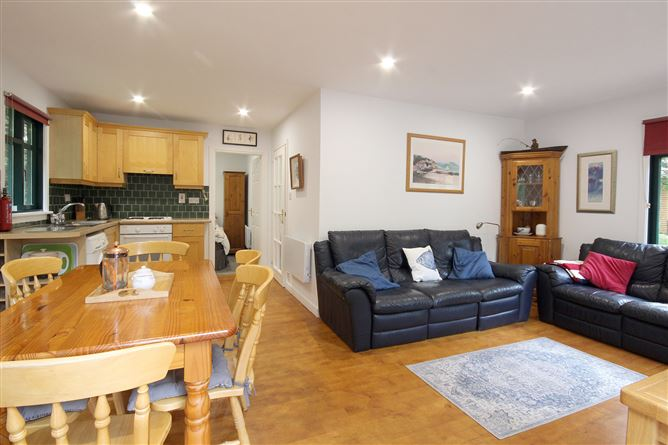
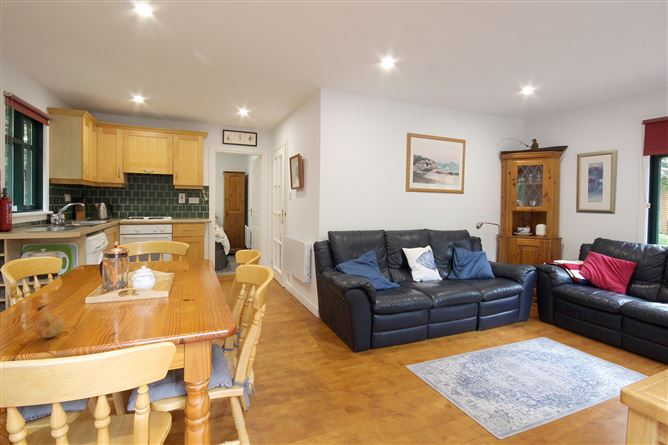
+ fruit (50, 325)
